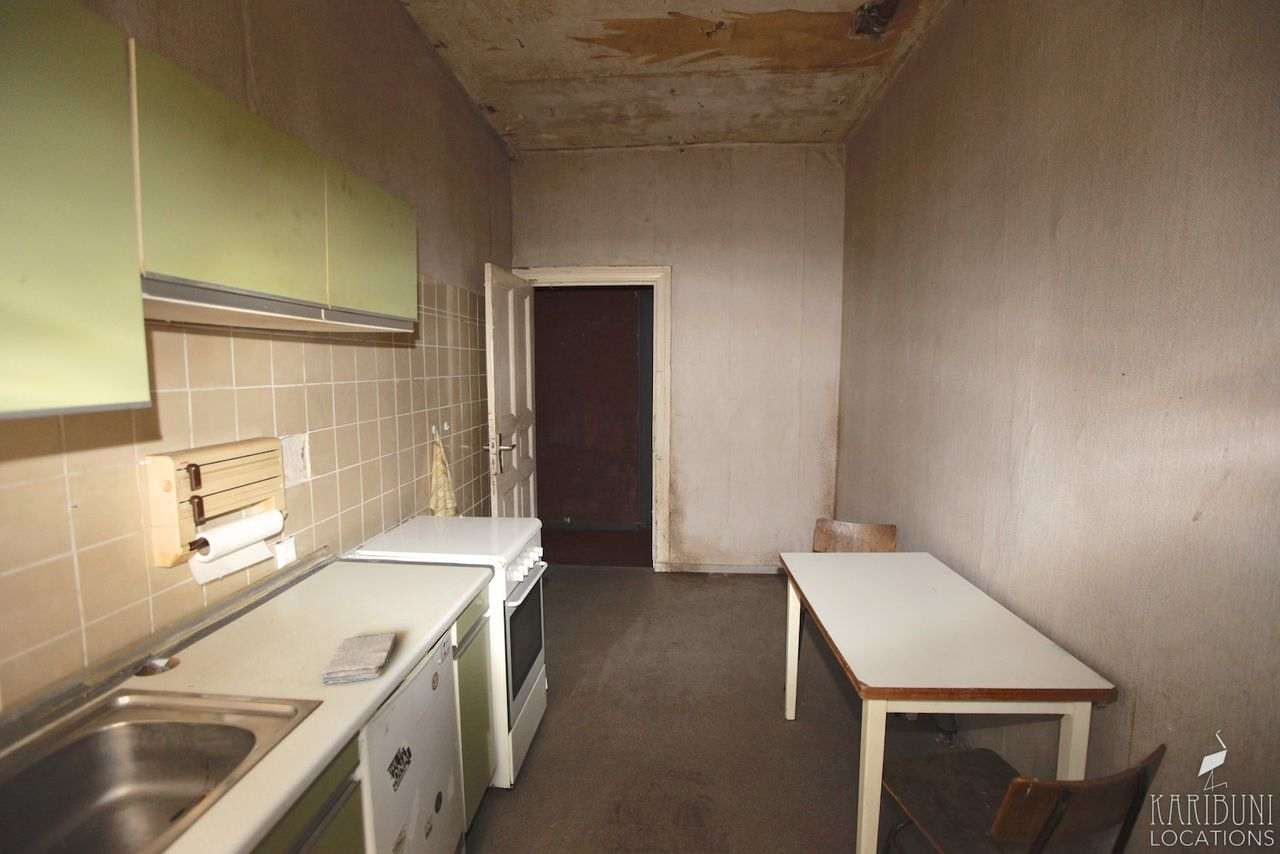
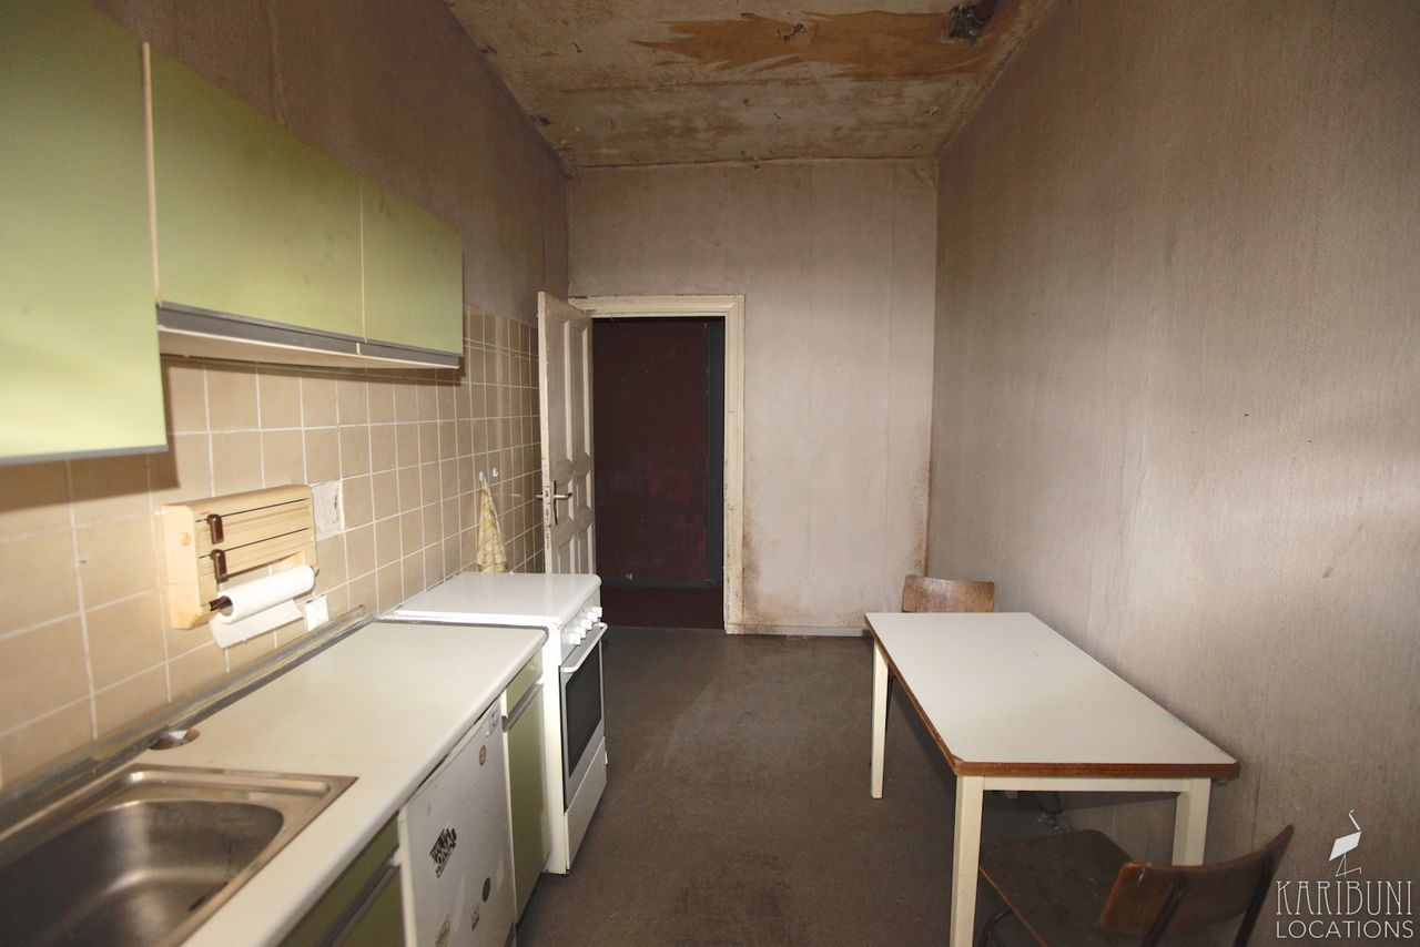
- washcloth (361, 655)
